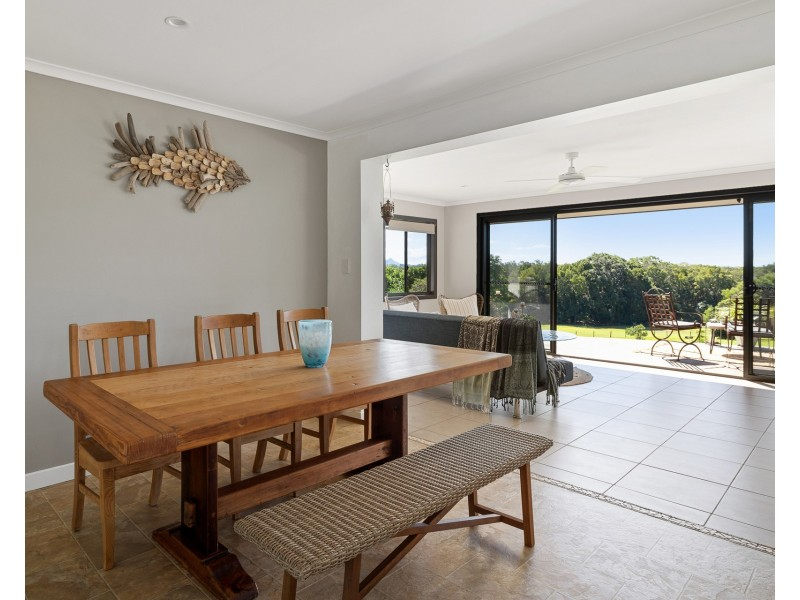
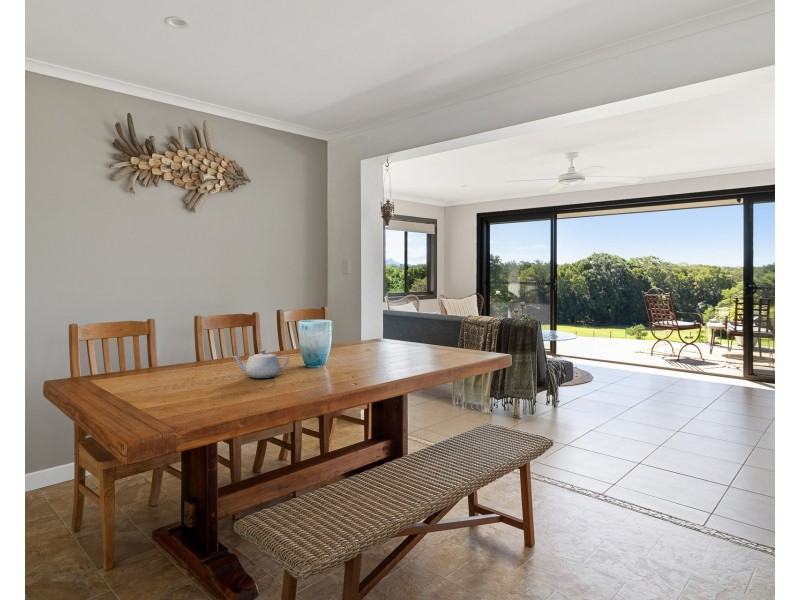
+ teapot (261, 363)
